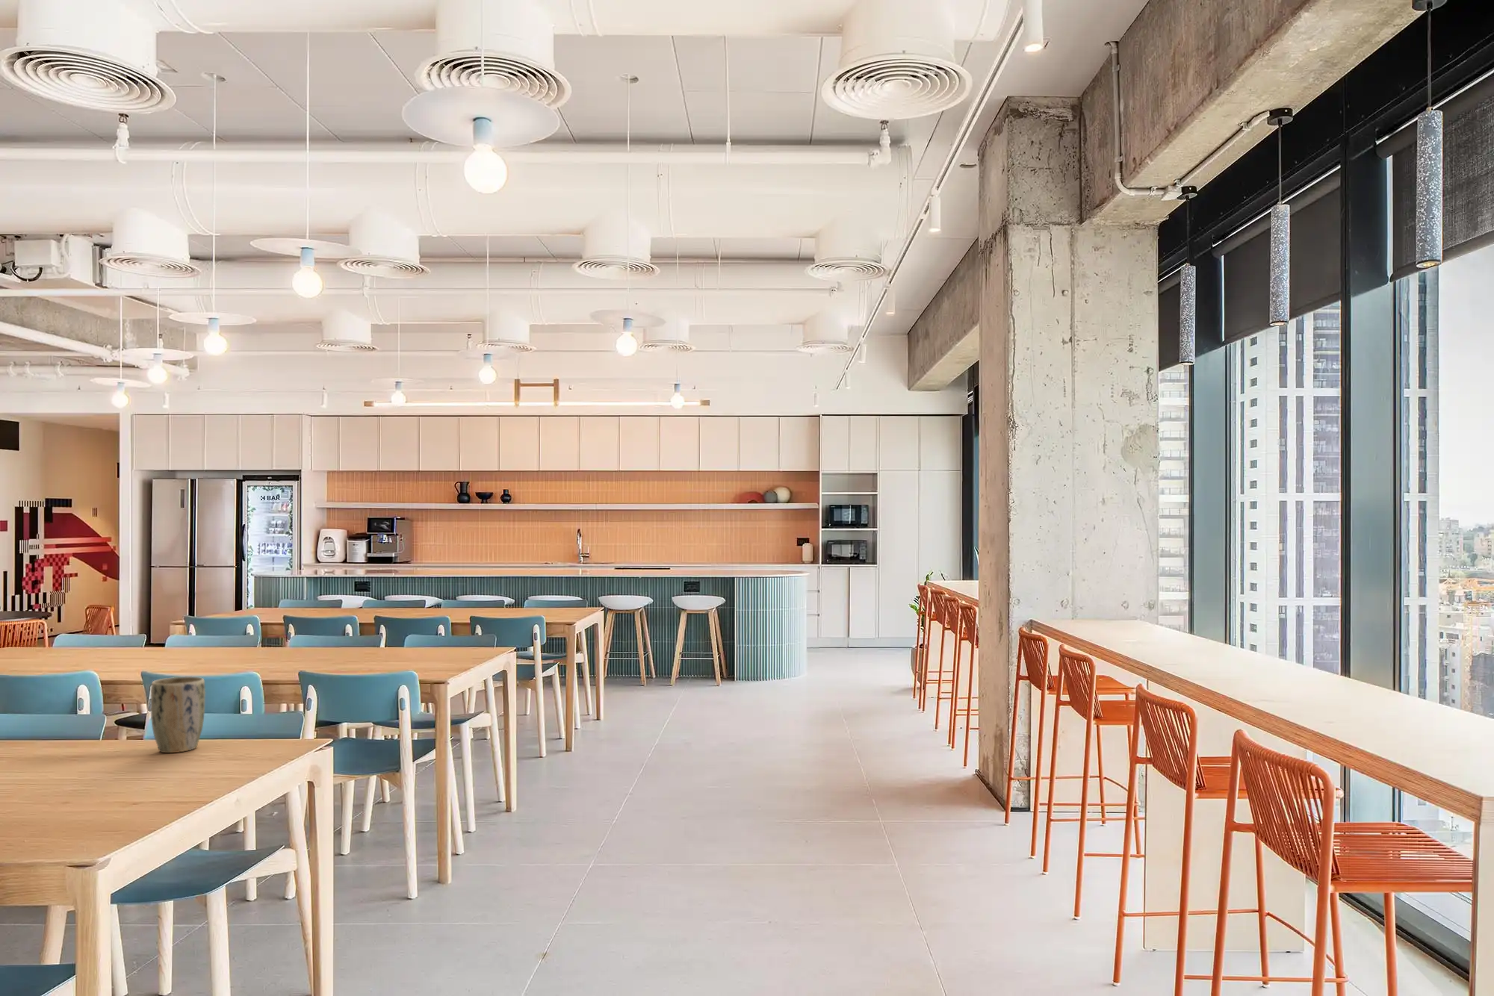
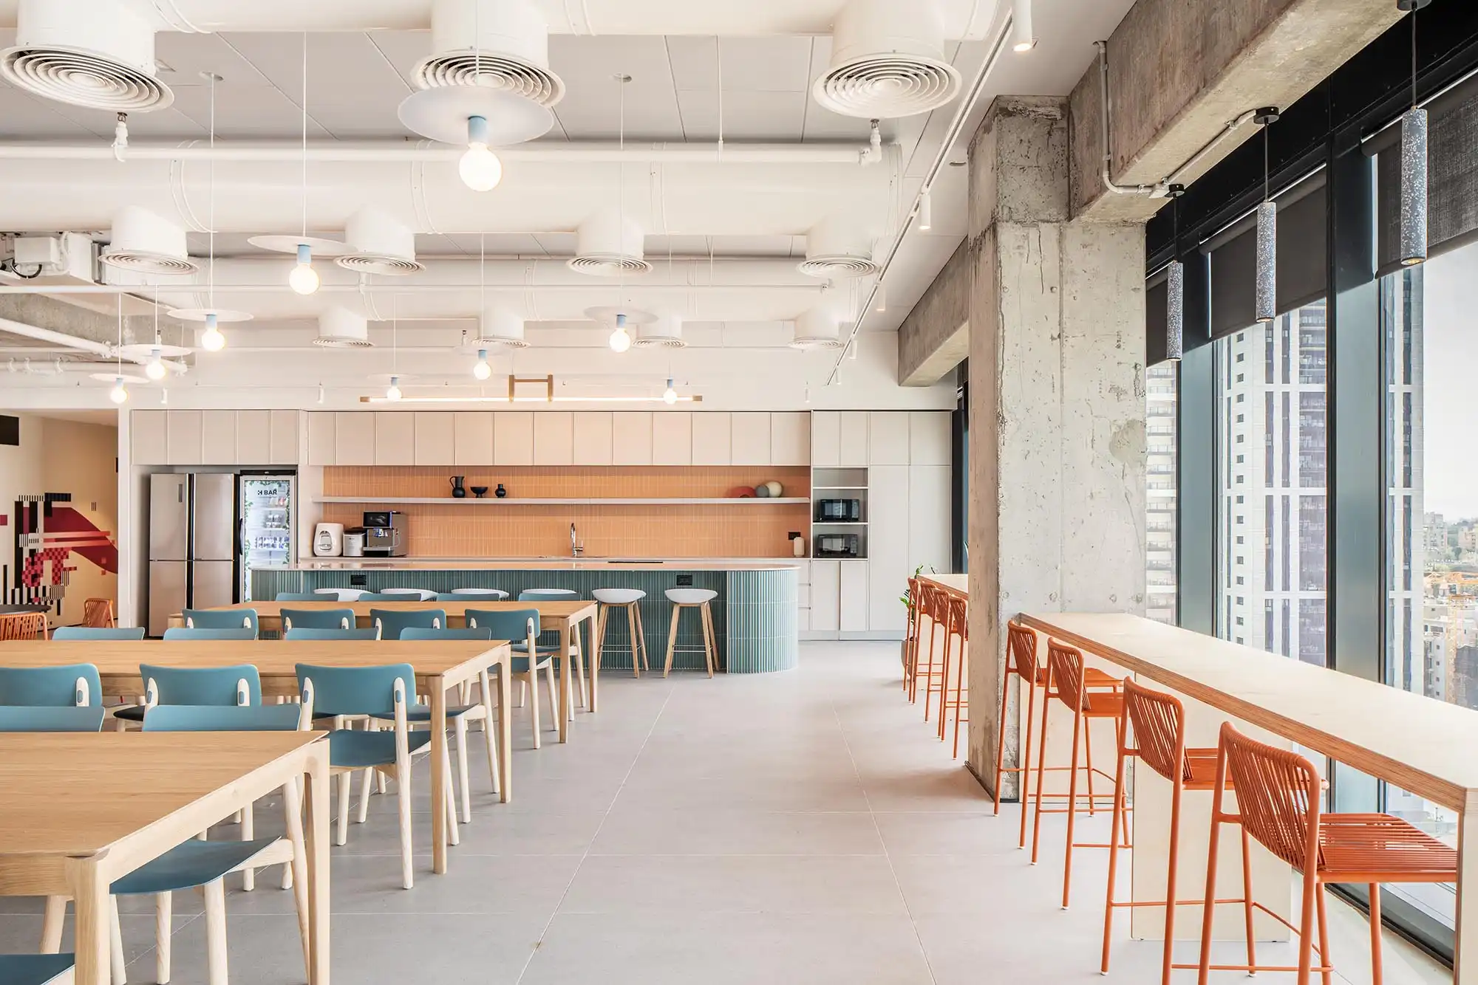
- plant pot (177, 715)
